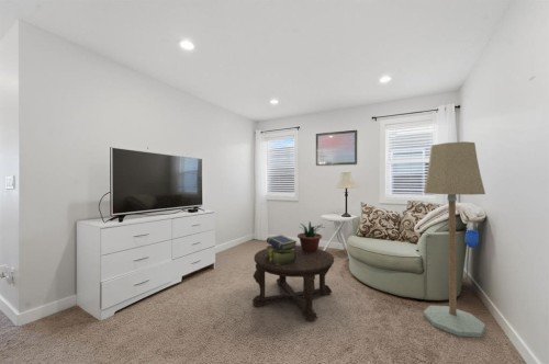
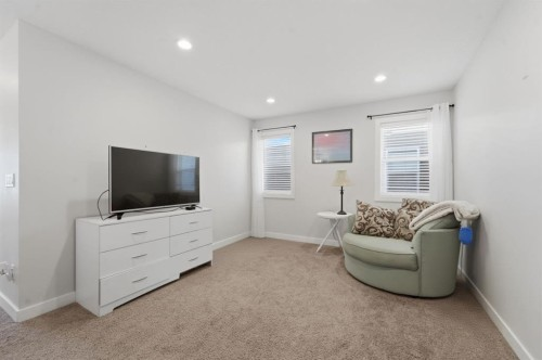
- potted plant (311, 237)
- stack of books (281, 248)
- floor lamp (451, 232)
- coffee table (293, 276)
